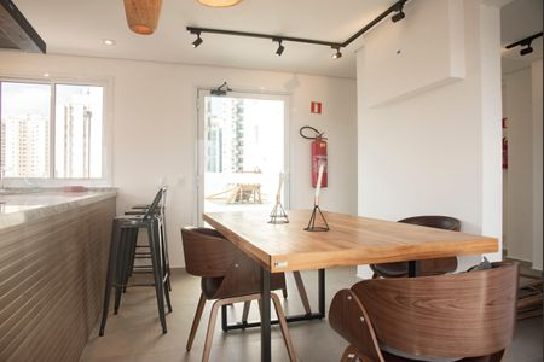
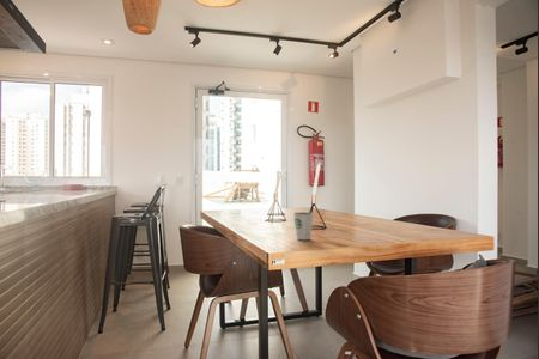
+ dixie cup (303, 226)
